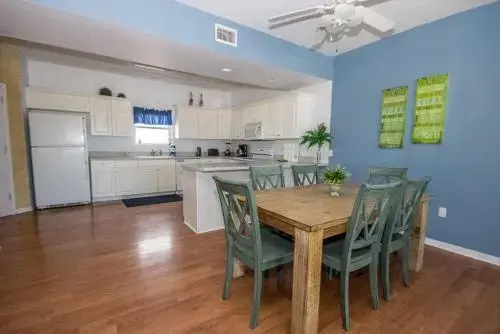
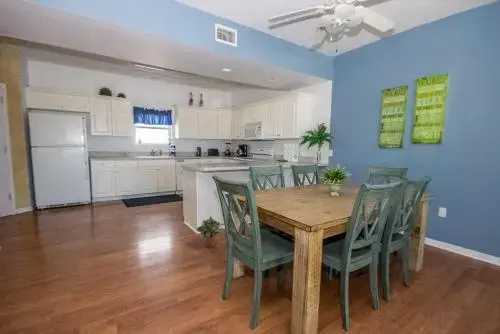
+ potted plant (210, 231)
